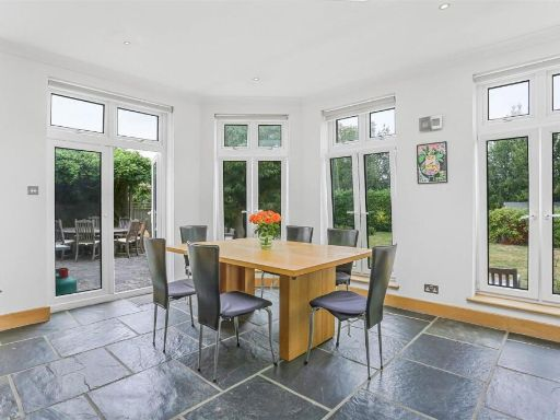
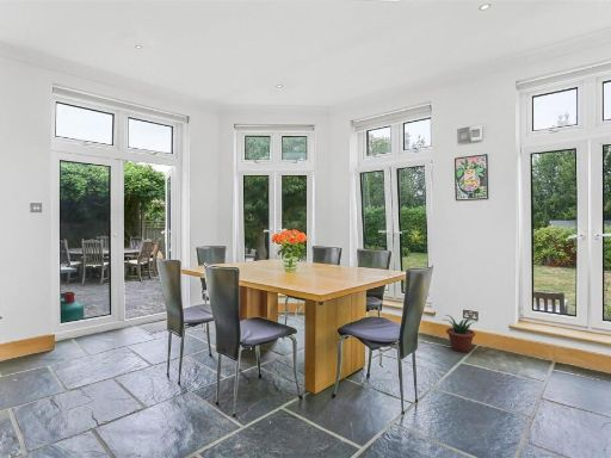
+ potted plant (461, 333)
